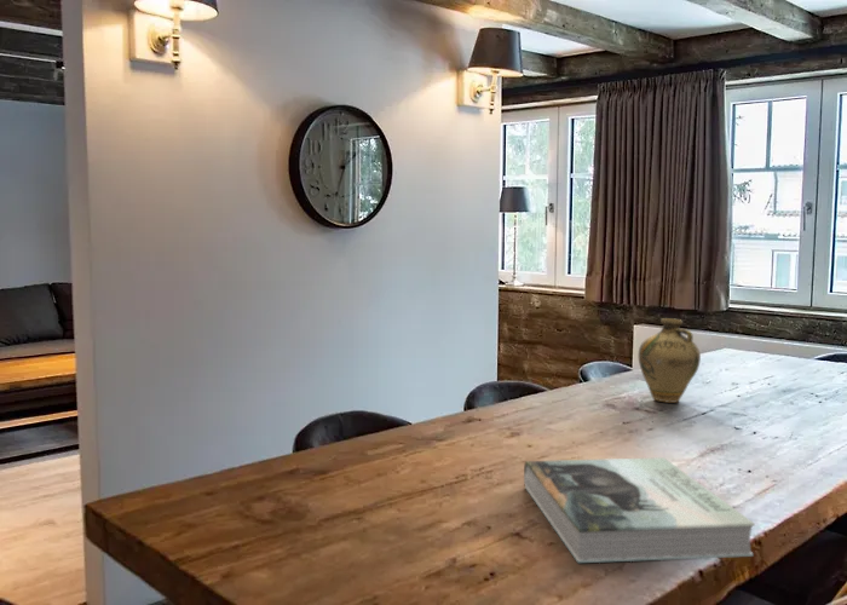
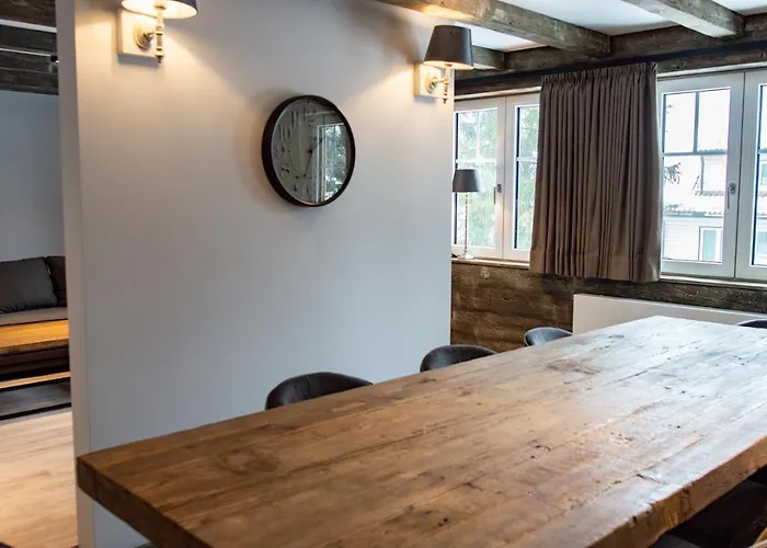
- book (624, 502)
- jug (668, 359)
